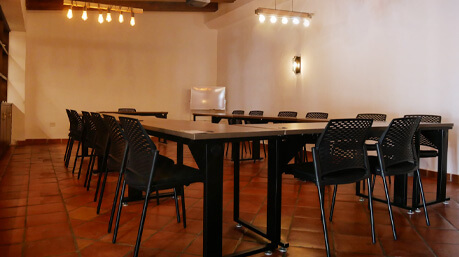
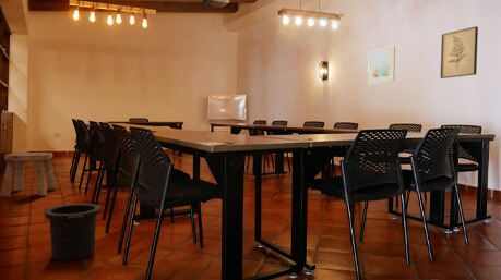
+ trash can (73, 231)
+ stool (36, 173)
+ wall art (457, 53)
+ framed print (381, 65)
